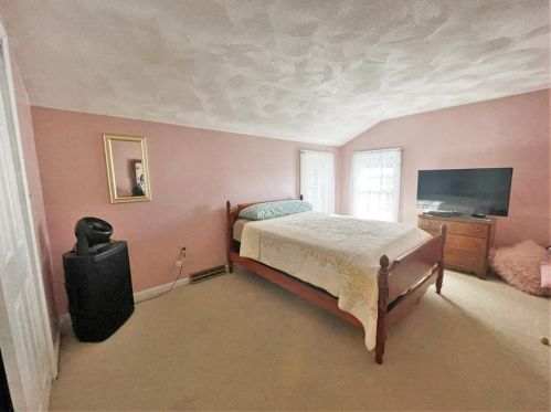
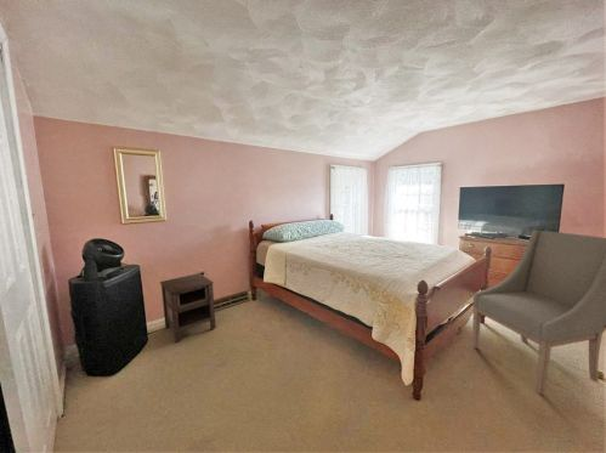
+ chair (538, 300)
+ nightstand (188, 305)
